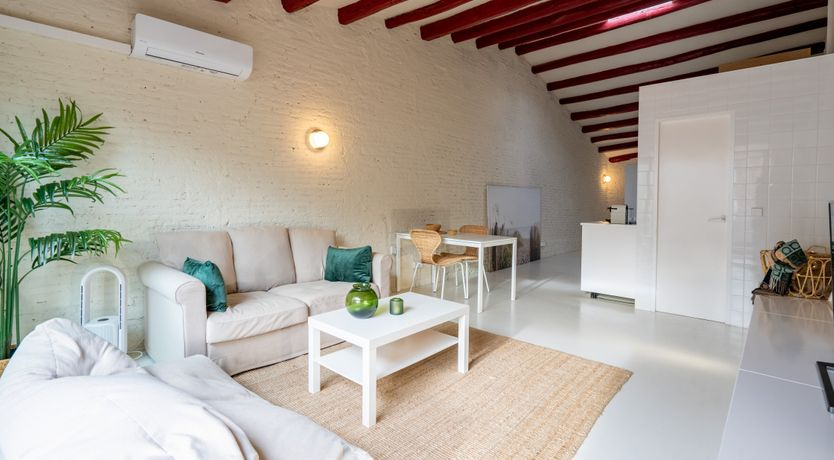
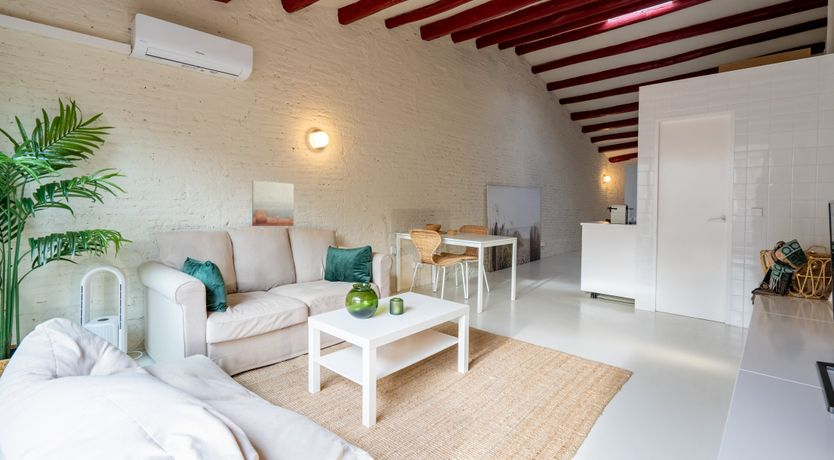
+ wall art (273, 204)
